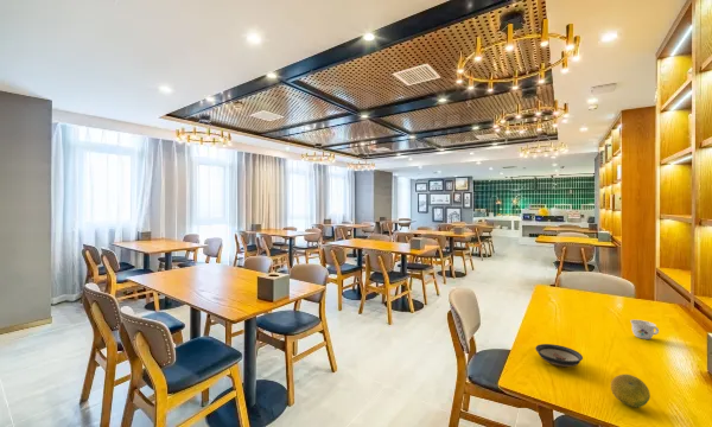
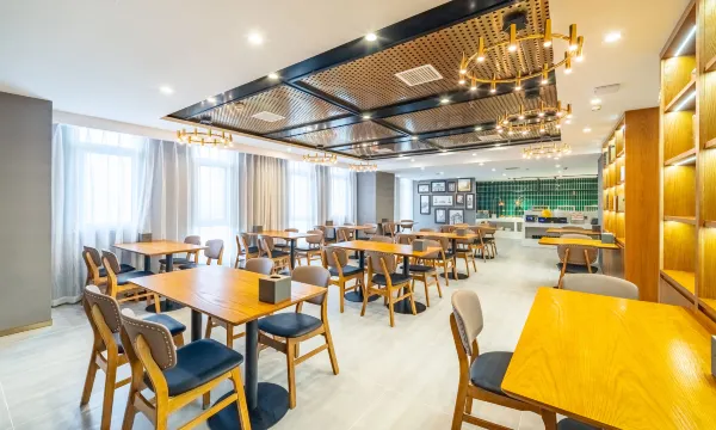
- saucer (558, 356)
- fruit (629, 390)
- teacup (644, 330)
